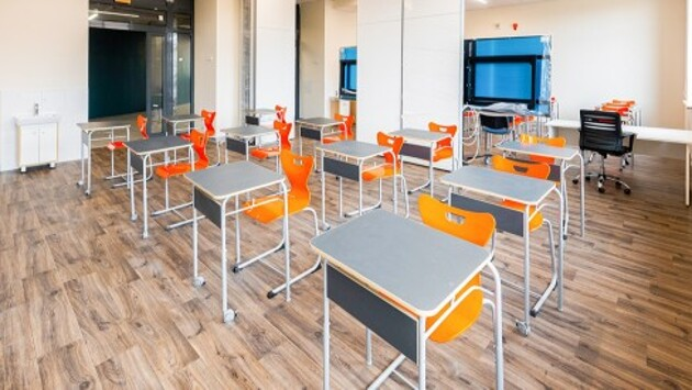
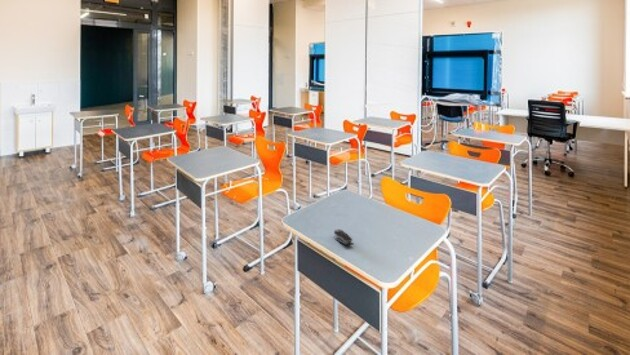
+ stapler (342, 236)
